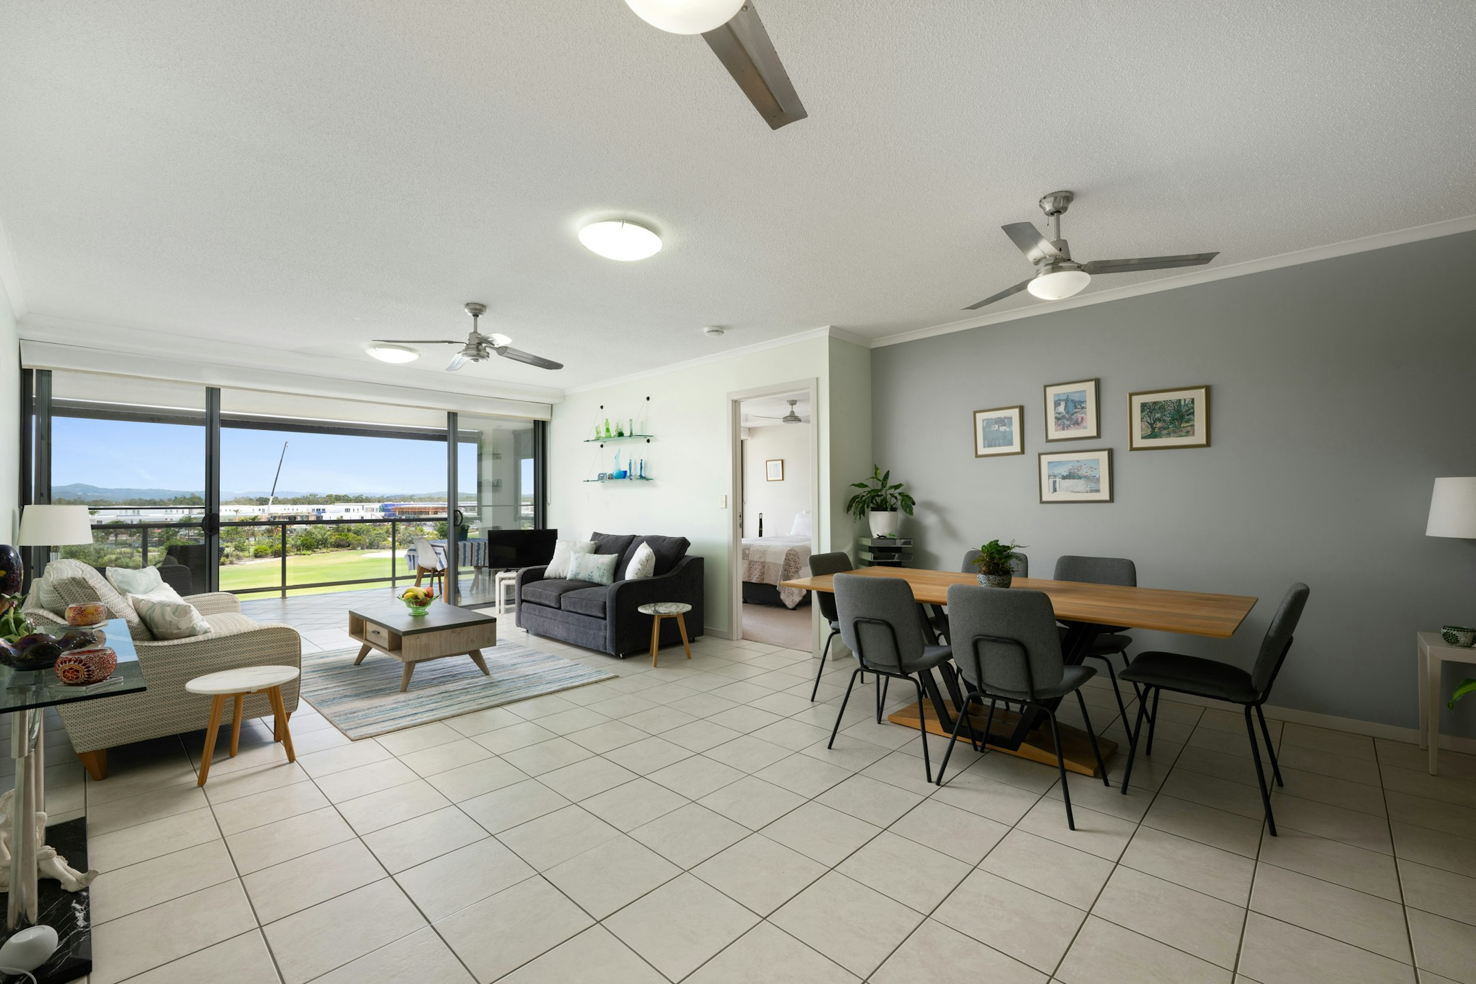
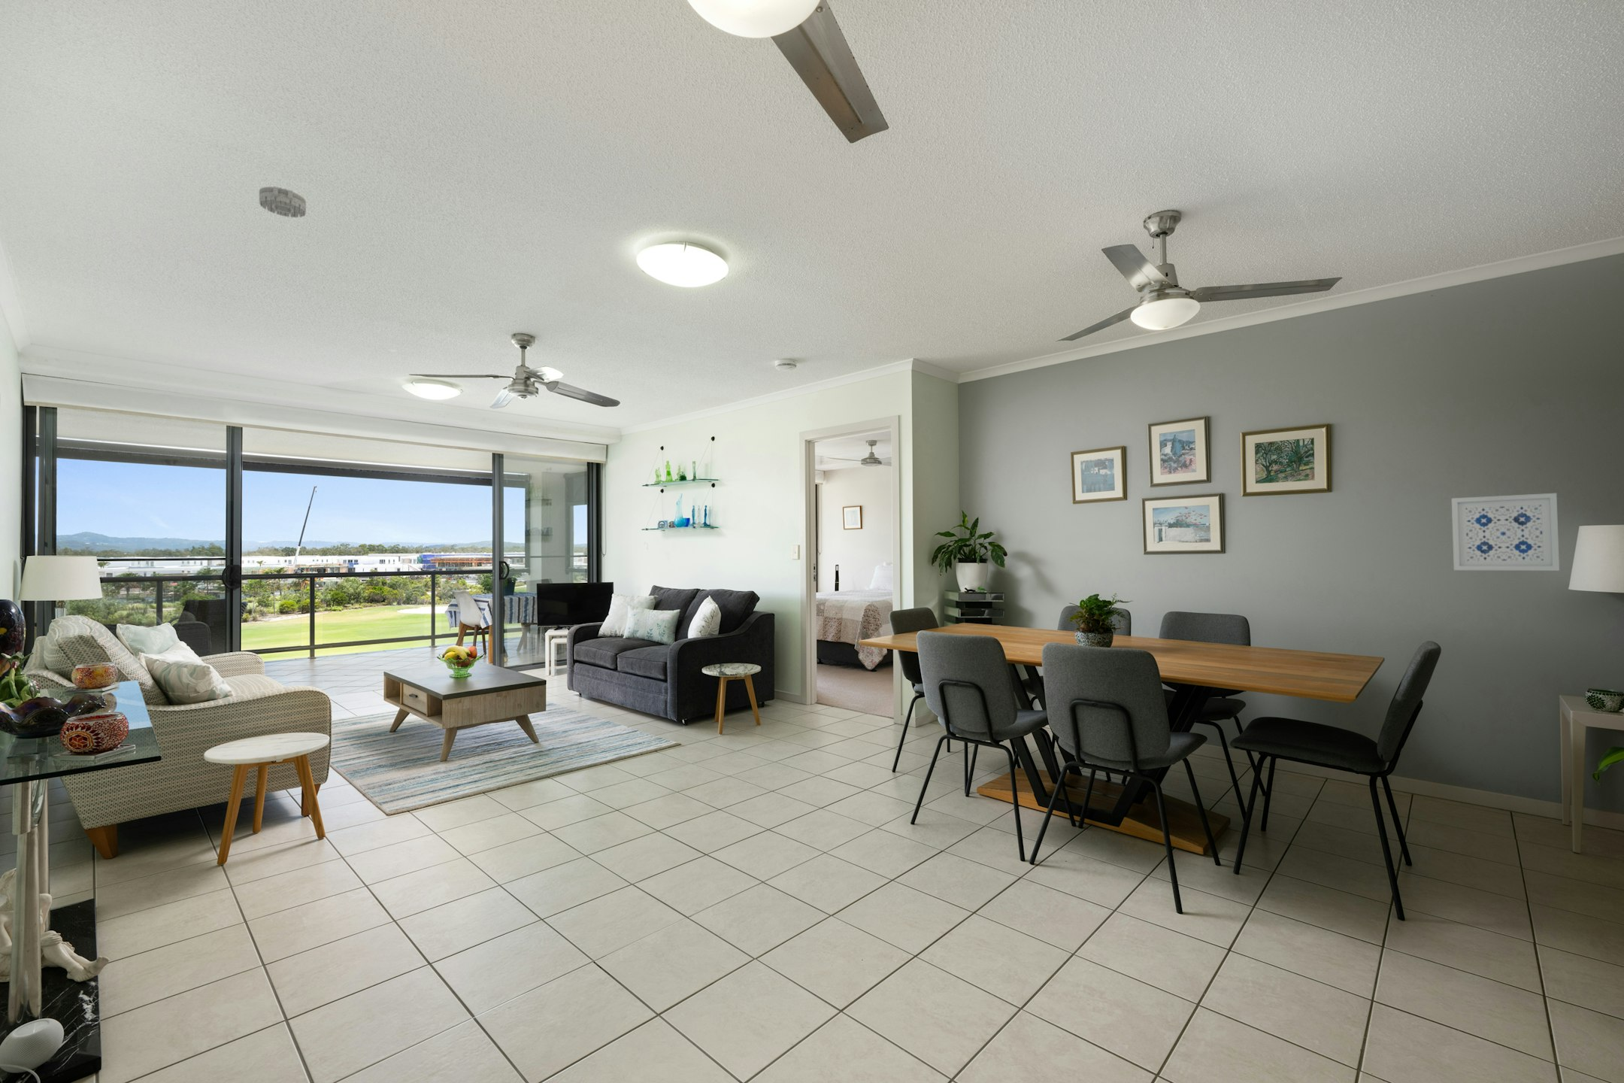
+ smoke detector (283, 201)
+ wall art (1503, 533)
